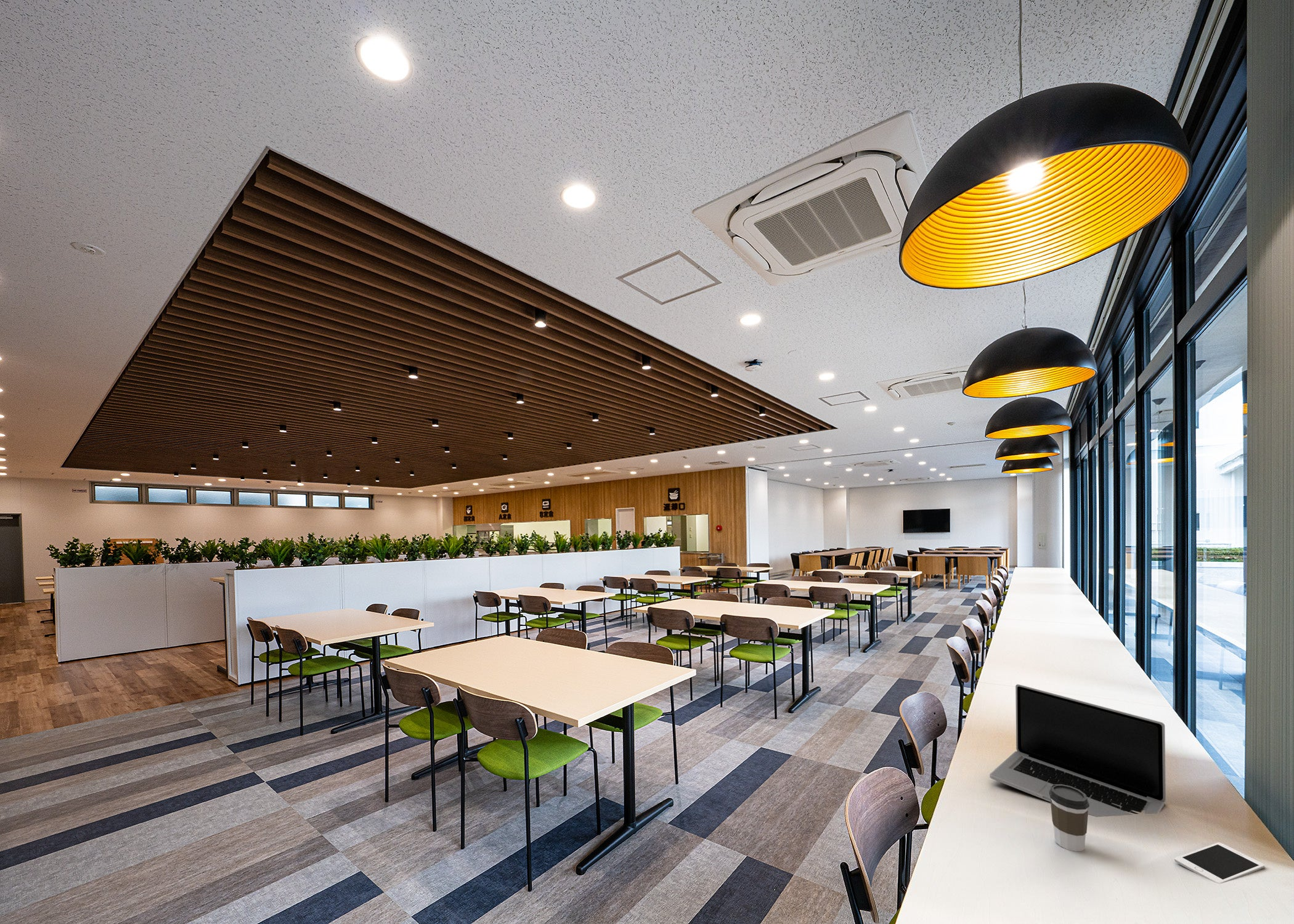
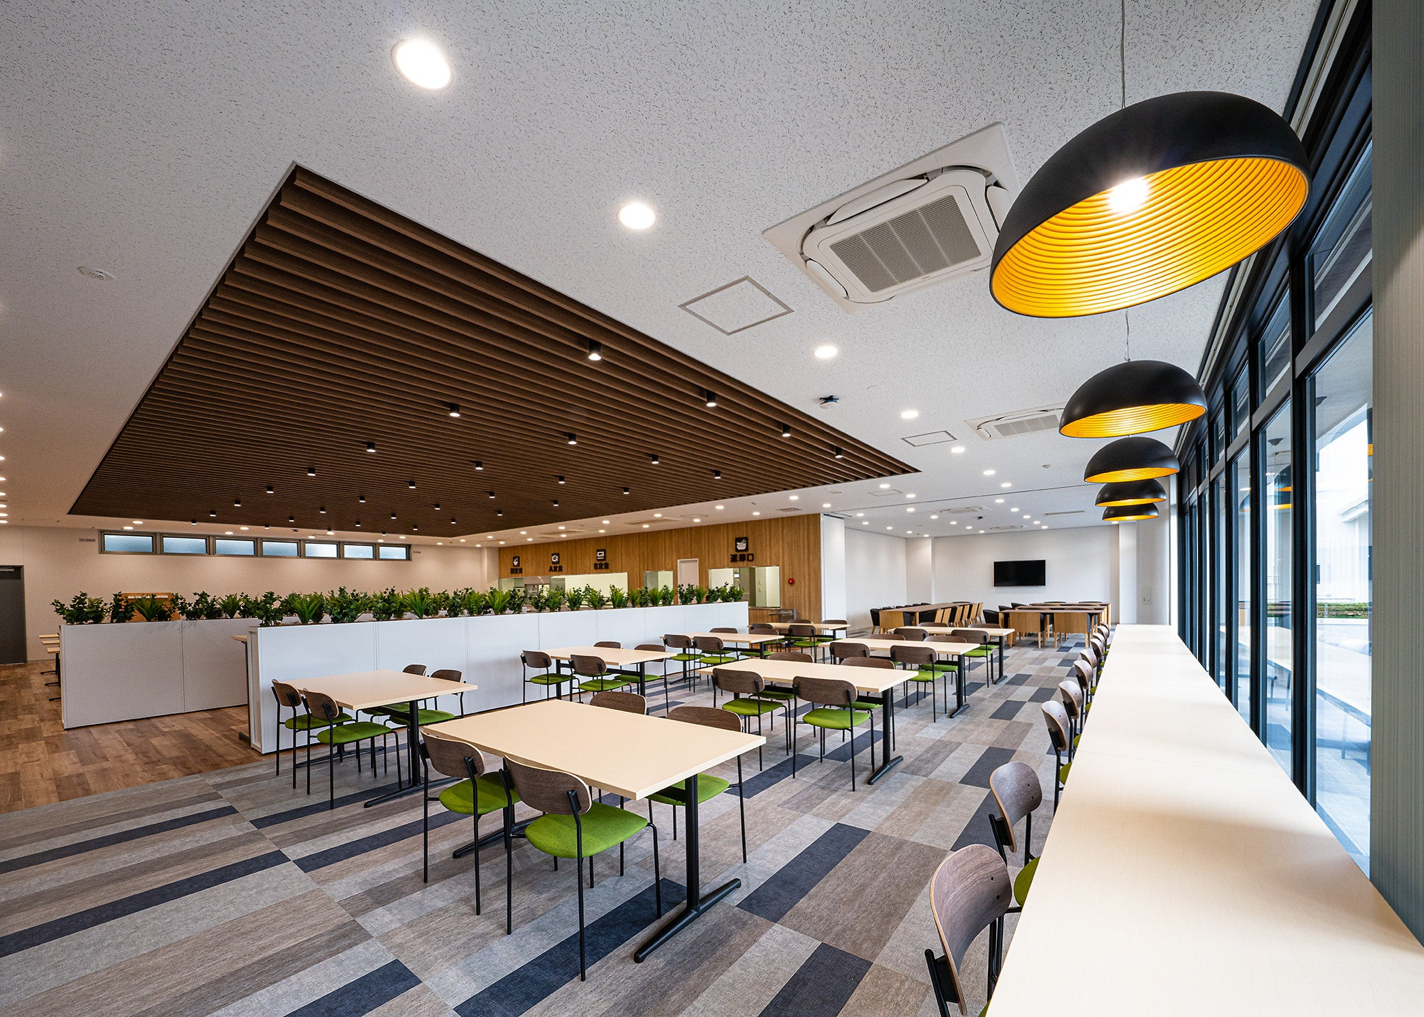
- laptop (1073, 752)
- cell phone (1219, 862)
- coffee cup (1068, 818)
